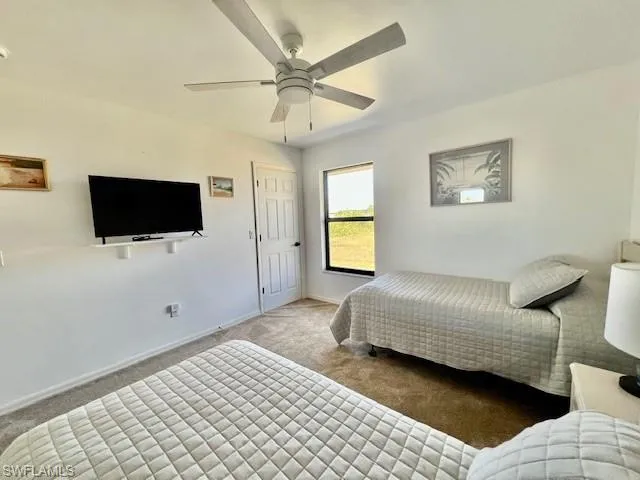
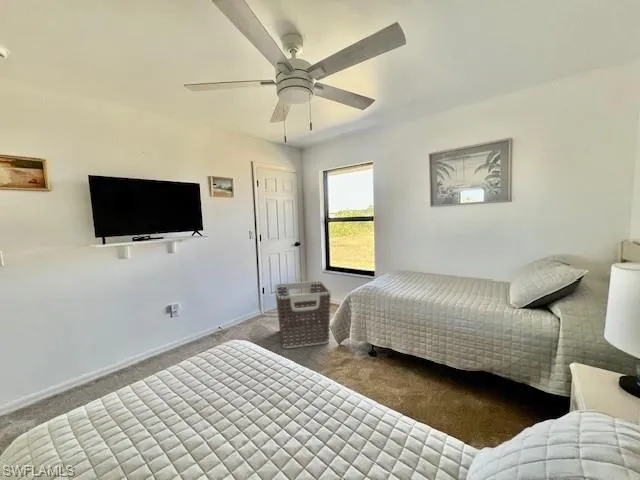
+ clothes hamper (302, 312)
